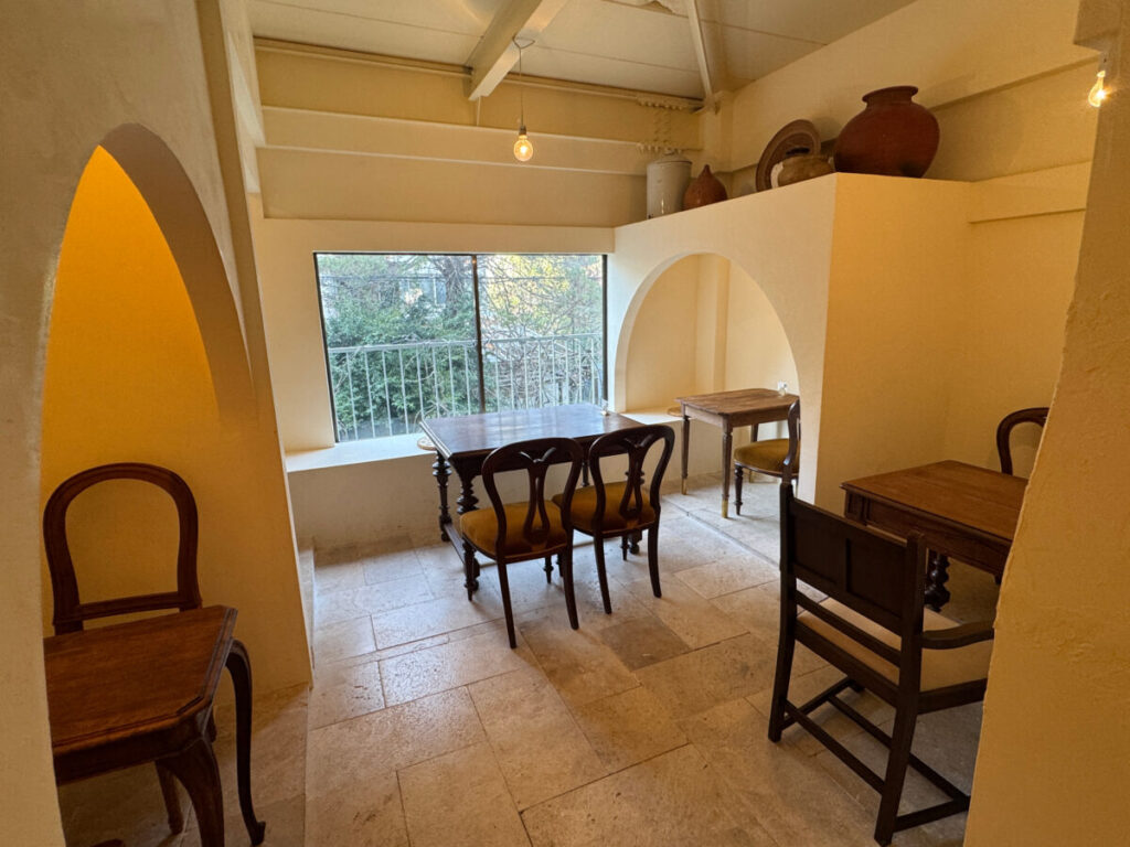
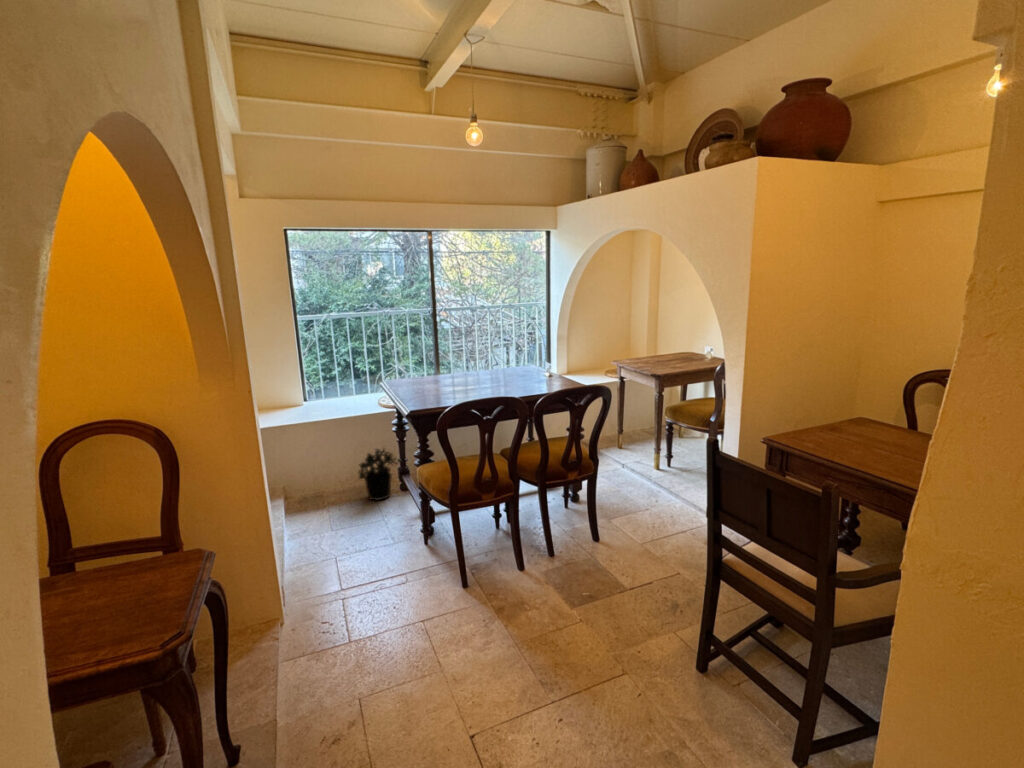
+ potted plant (380, 472)
